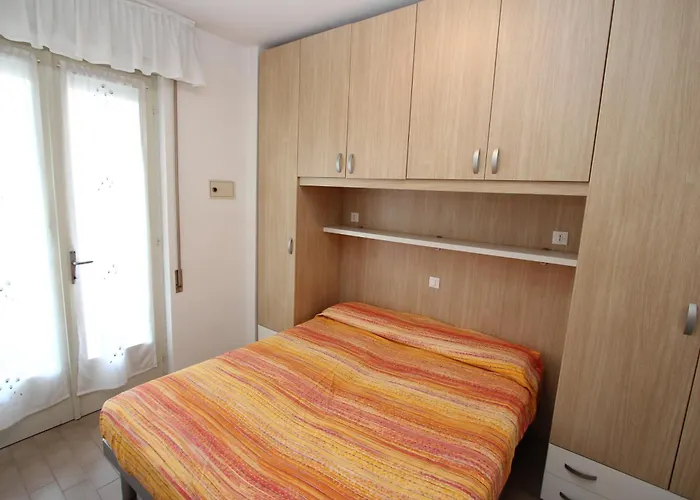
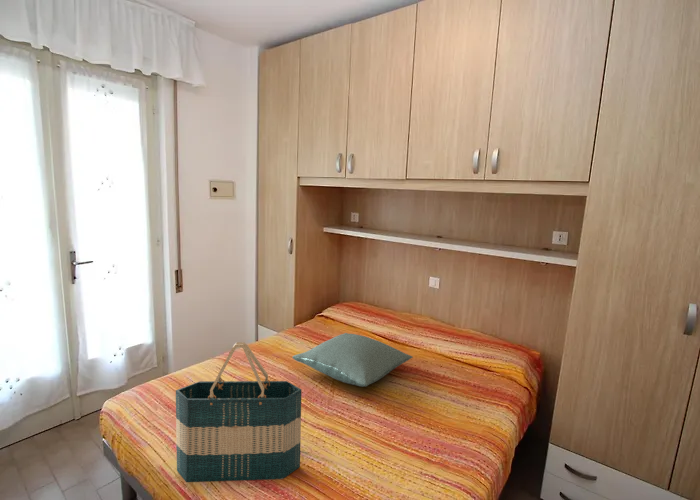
+ pillow (354, 356)
+ tote bag (239, 407)
